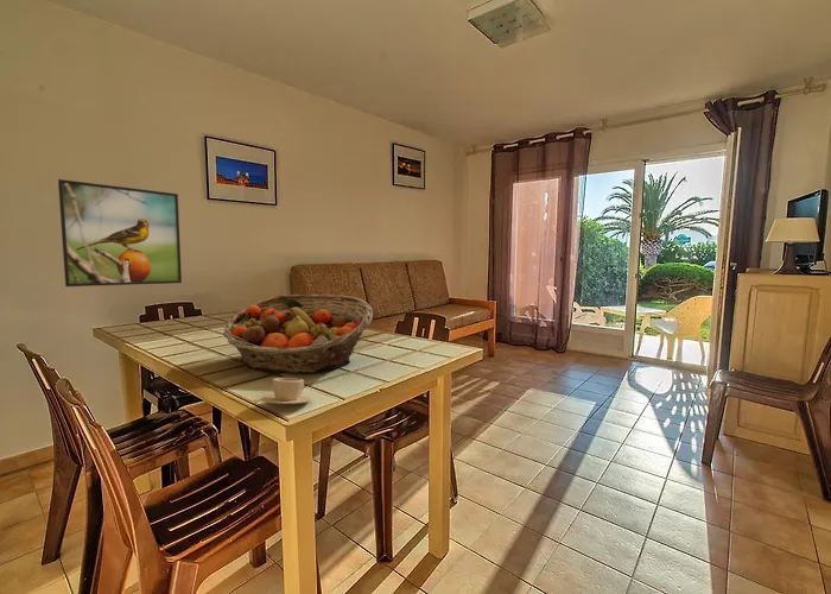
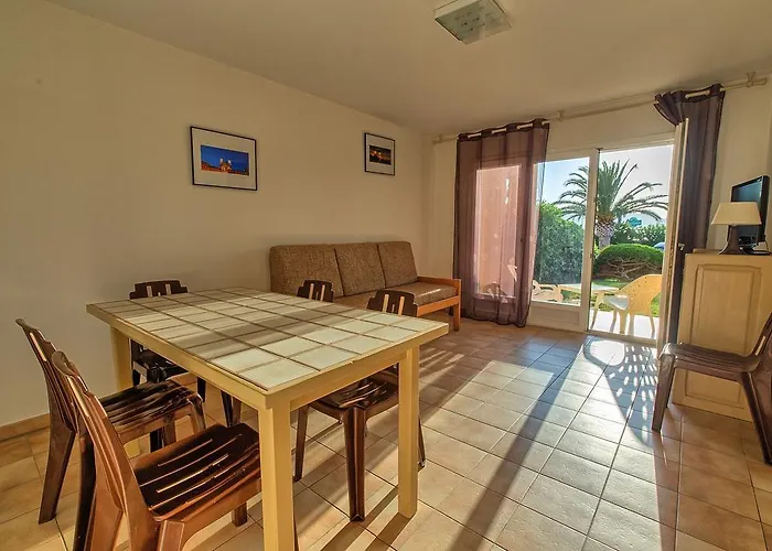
- cup (287, 390)
- fruit basket (300, 329)
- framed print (126, 236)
